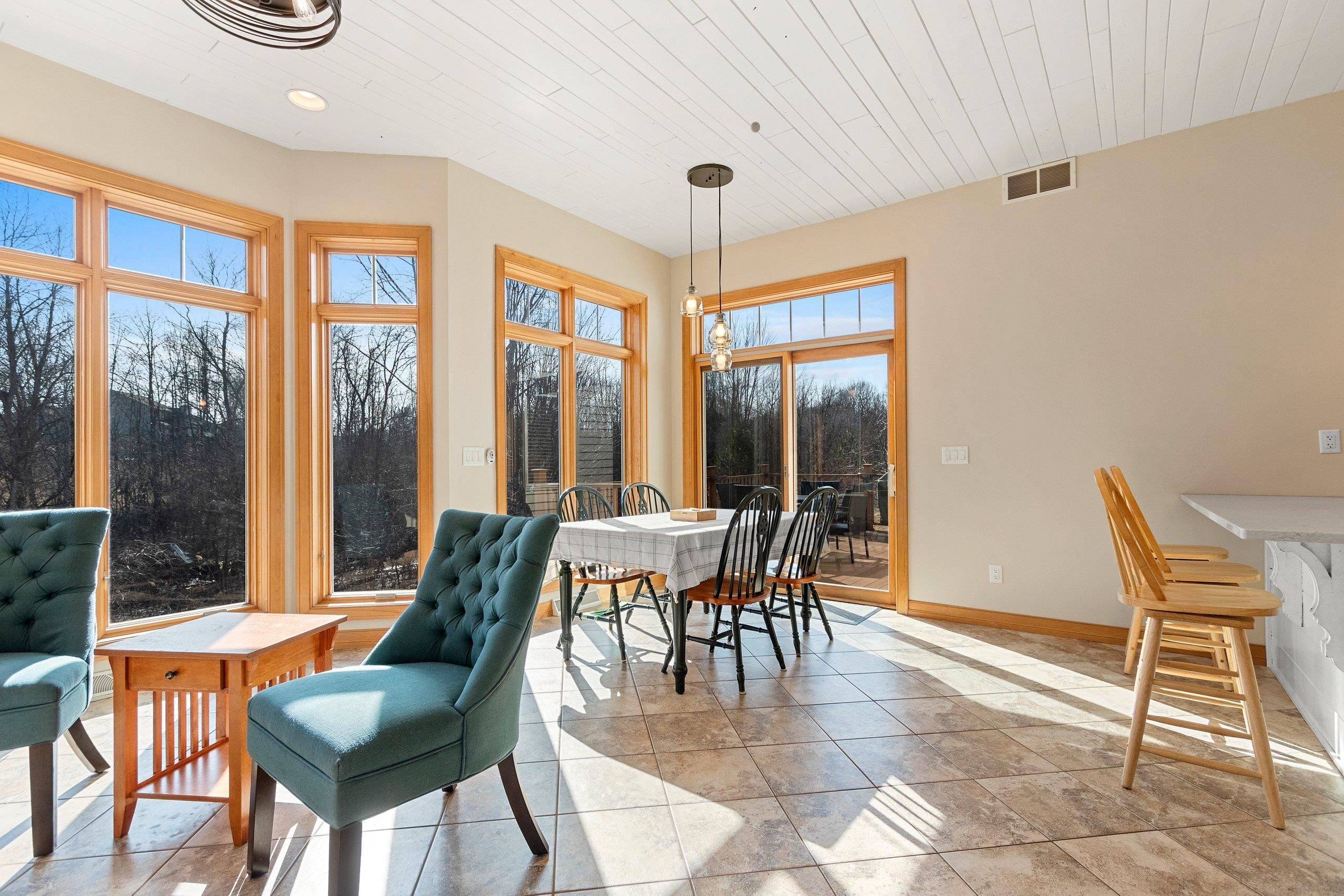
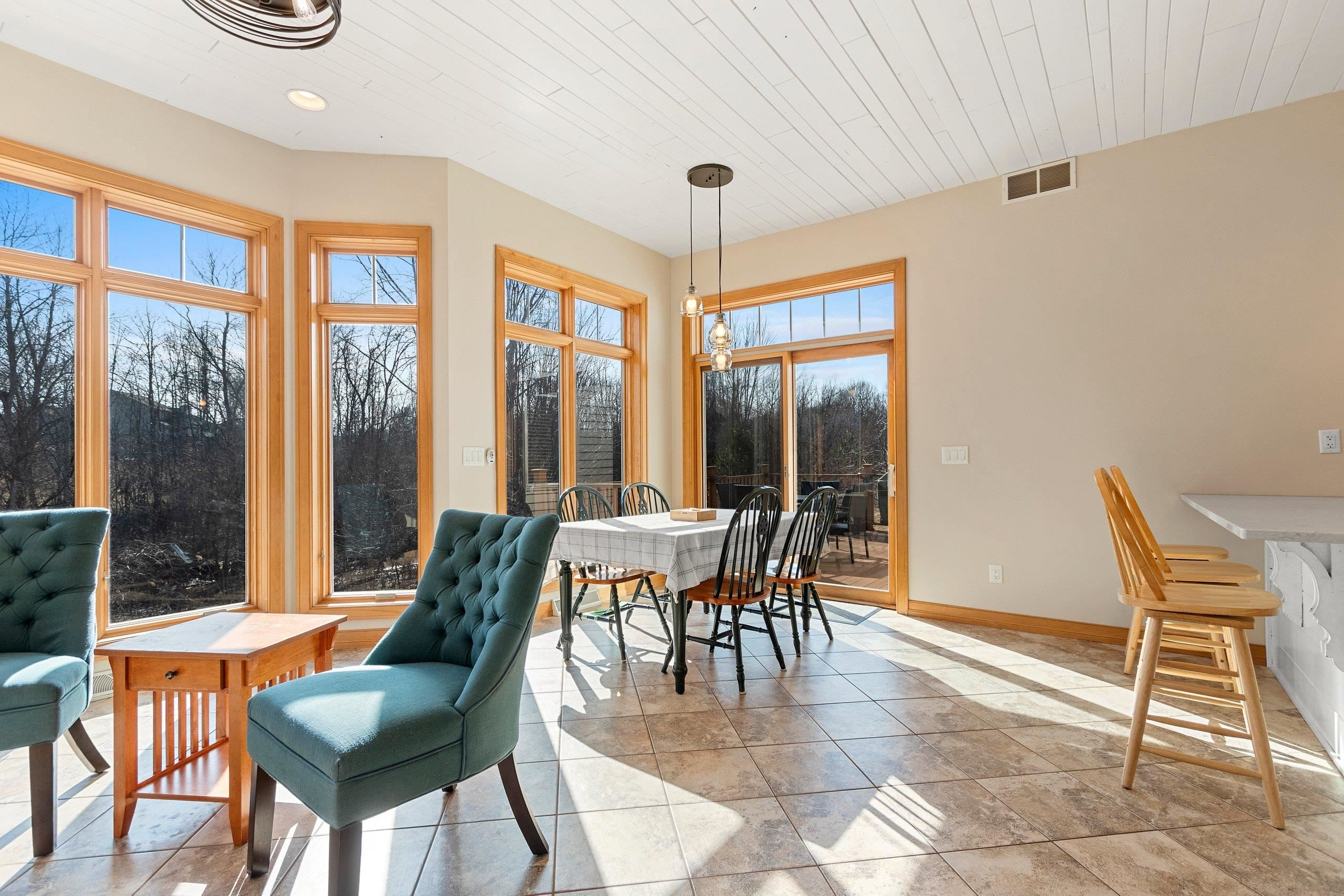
- eyeball (755, 127)
